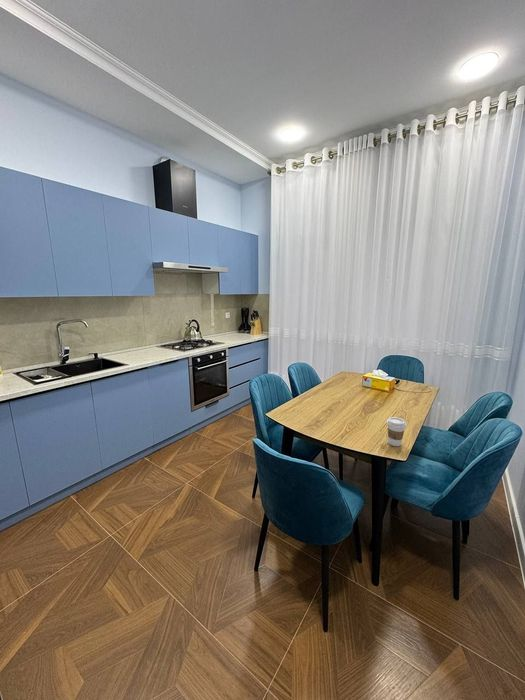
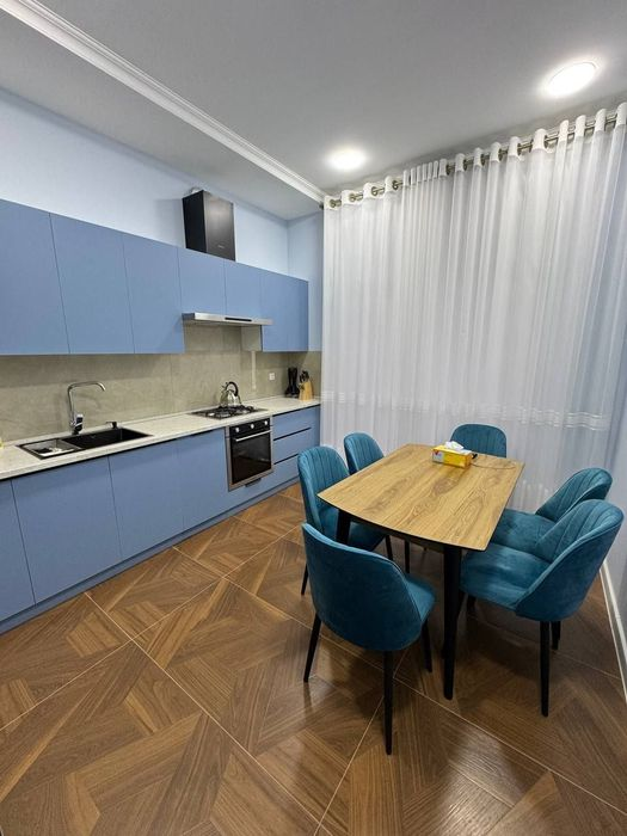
- coffee cup (395, 431)
